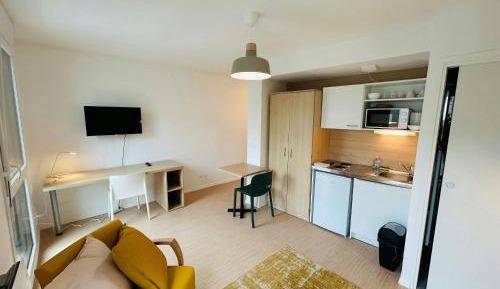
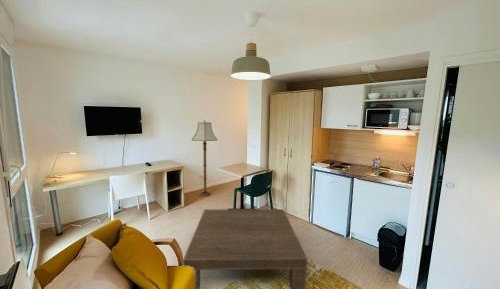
+ floor lamp (204, 157)
+ coffee table (244, 242)
